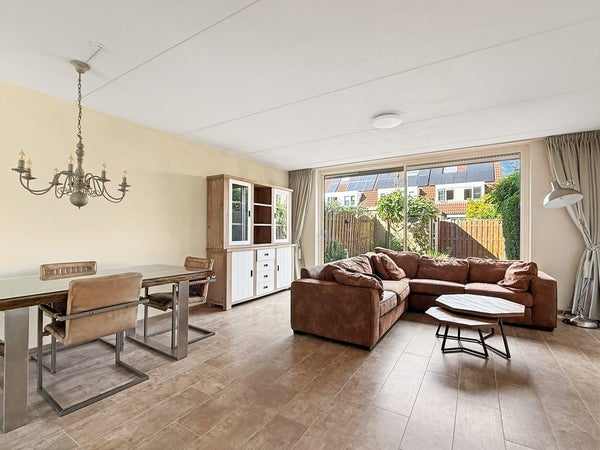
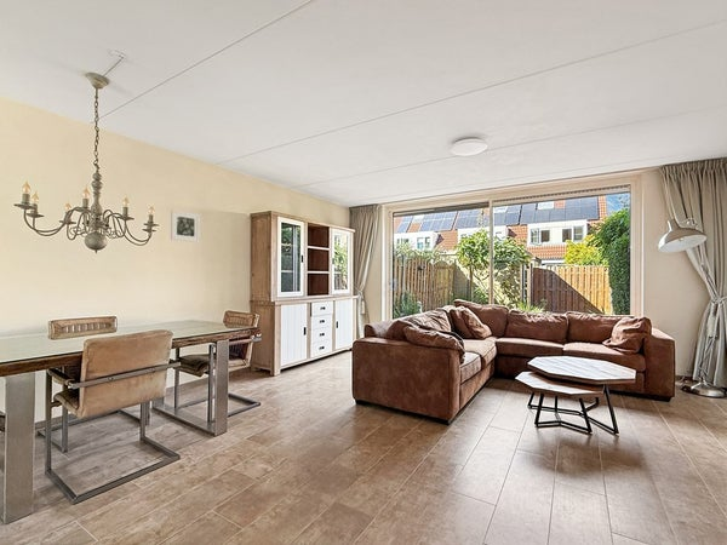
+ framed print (185, 226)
